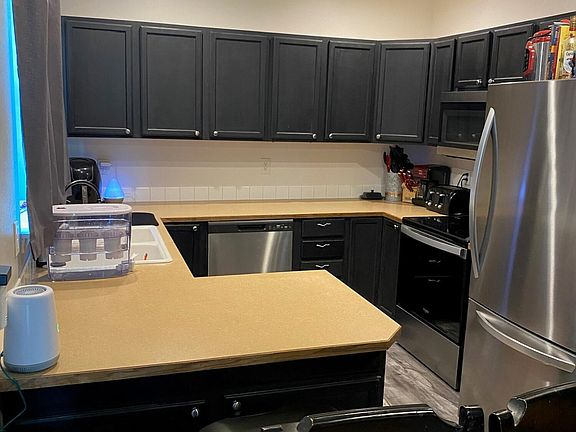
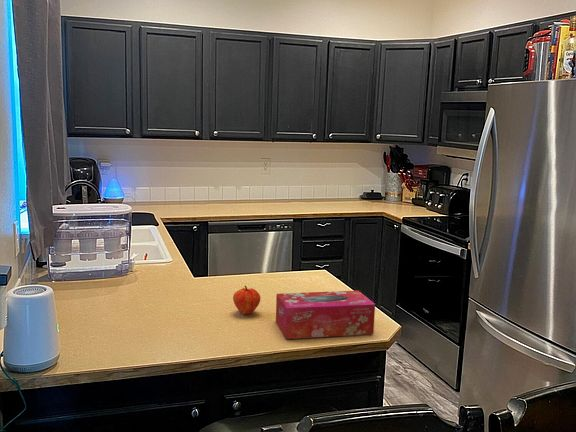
+ fruit (246, 299)
+ tissue box (324, 313)
